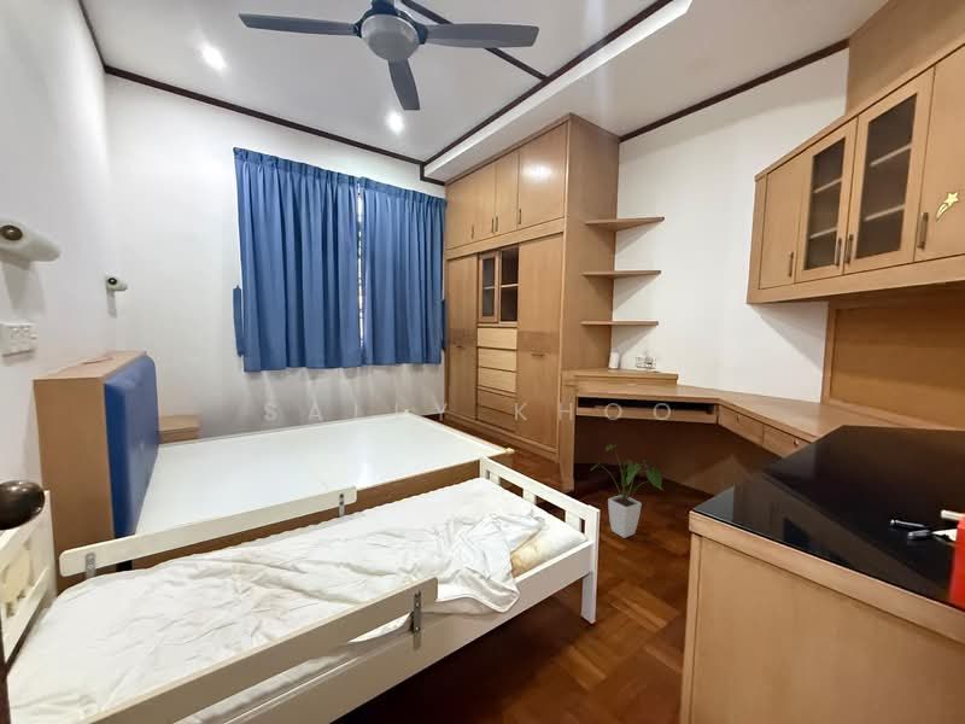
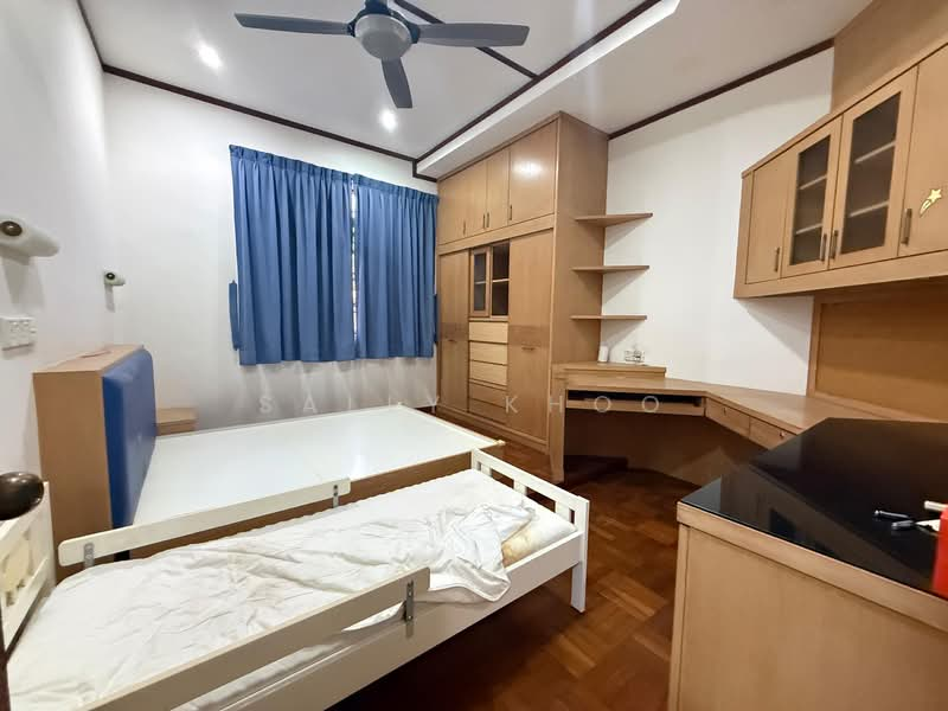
- house plant (621, 494)
